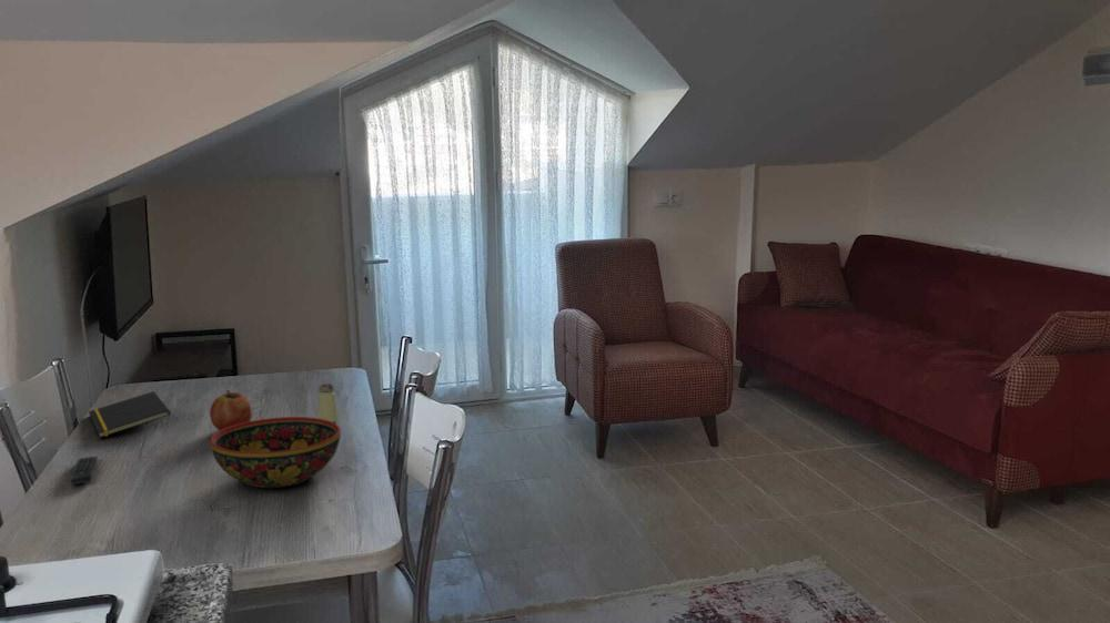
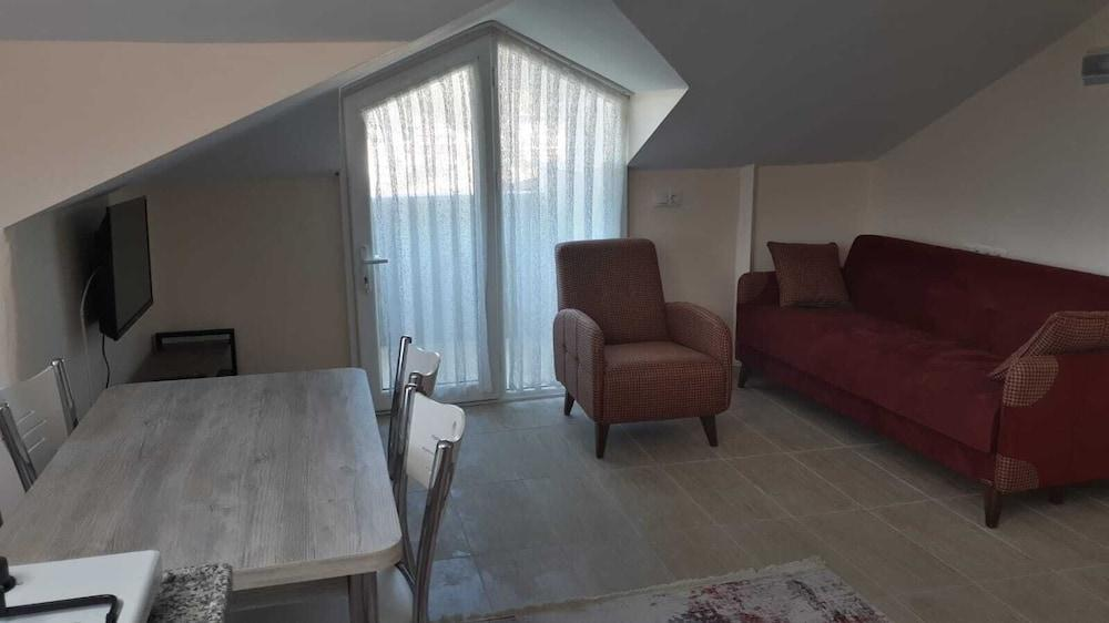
- bowl (278, 456)
- remote control (84, 468)
- notepad (128, 412)
- saltshaker (326, 402)
- fruit (231, 410)
